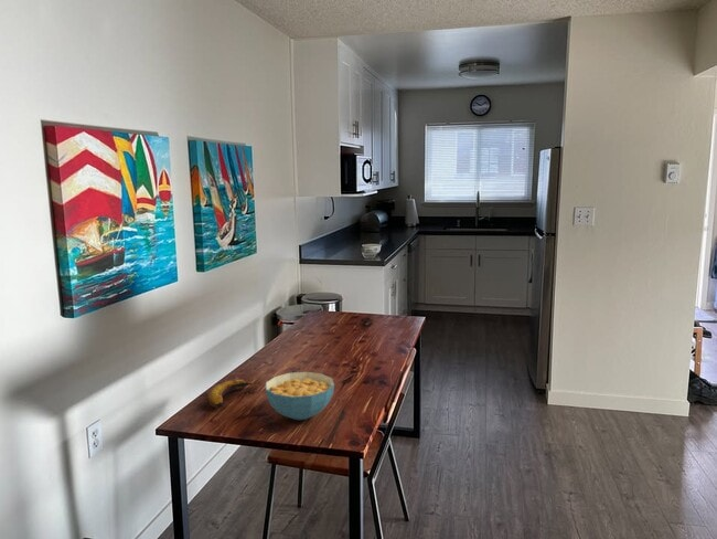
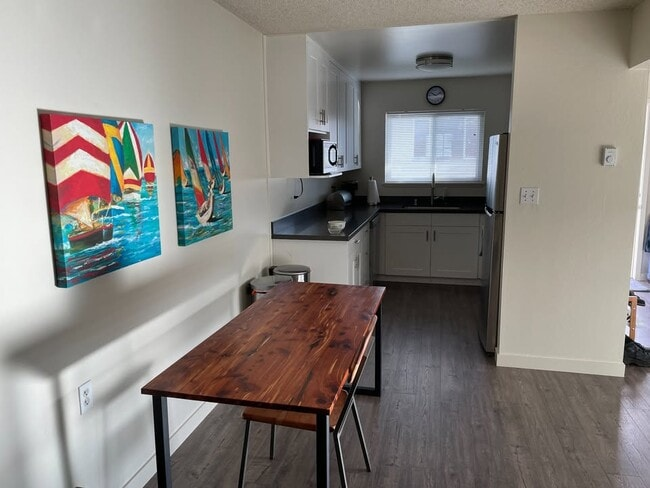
- banana (229, 391)
- cereal bowl (300, 399)
